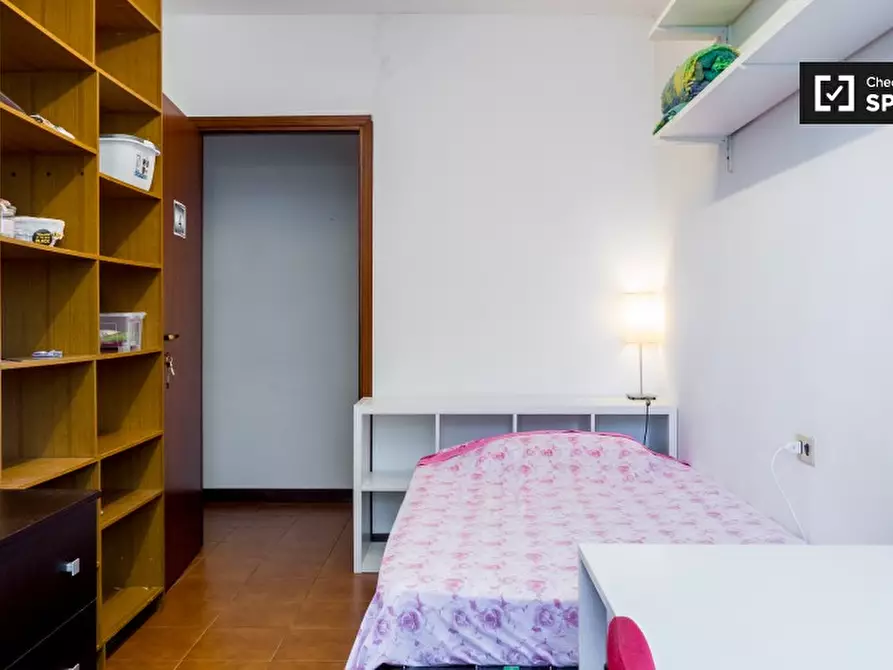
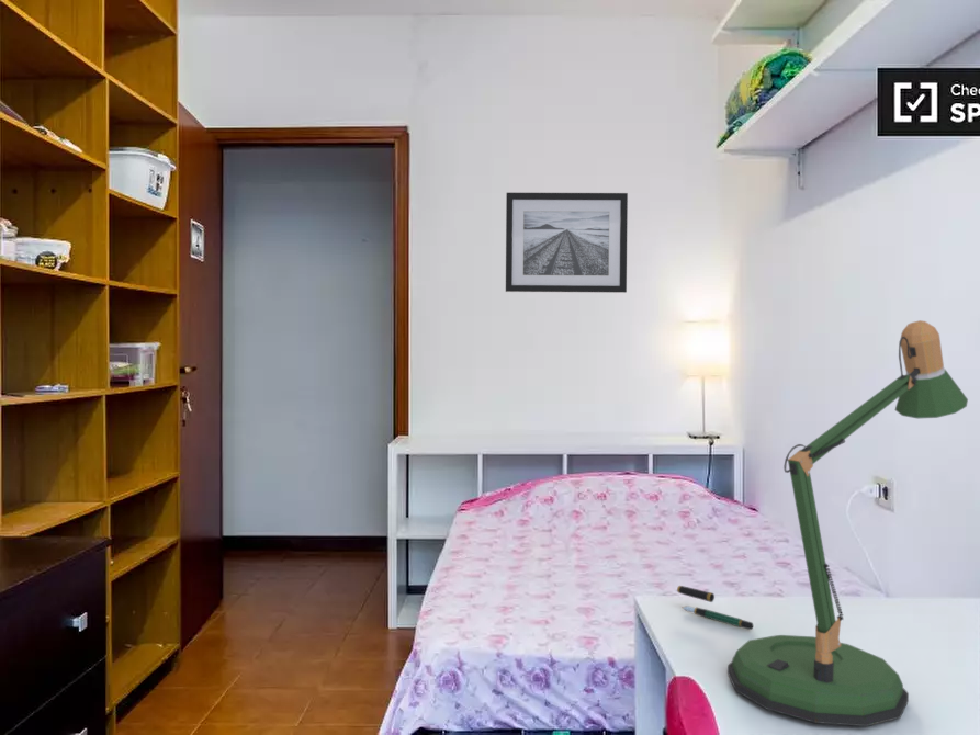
+ wall art (565, 242)
+ desk lamp (814, 501)
+ pen (713, 611)
